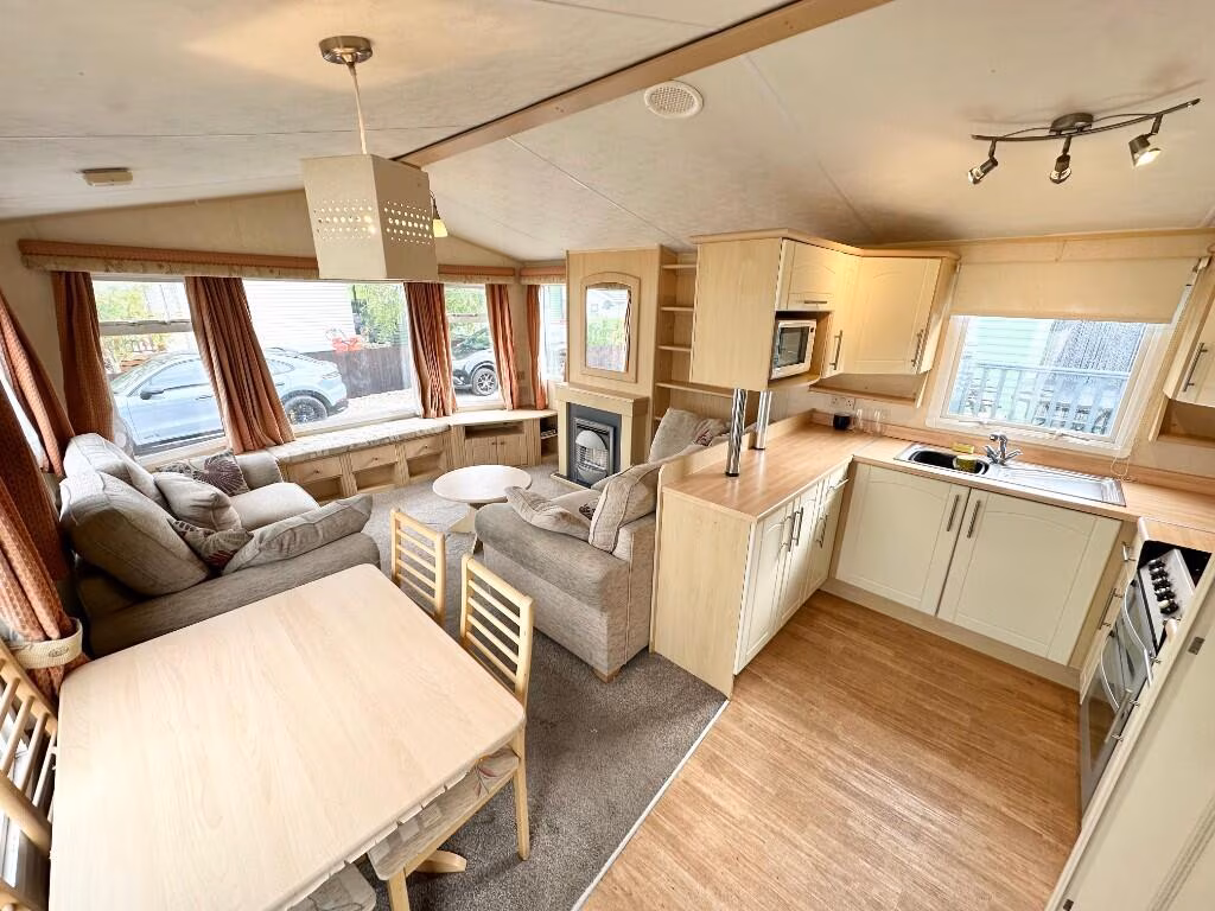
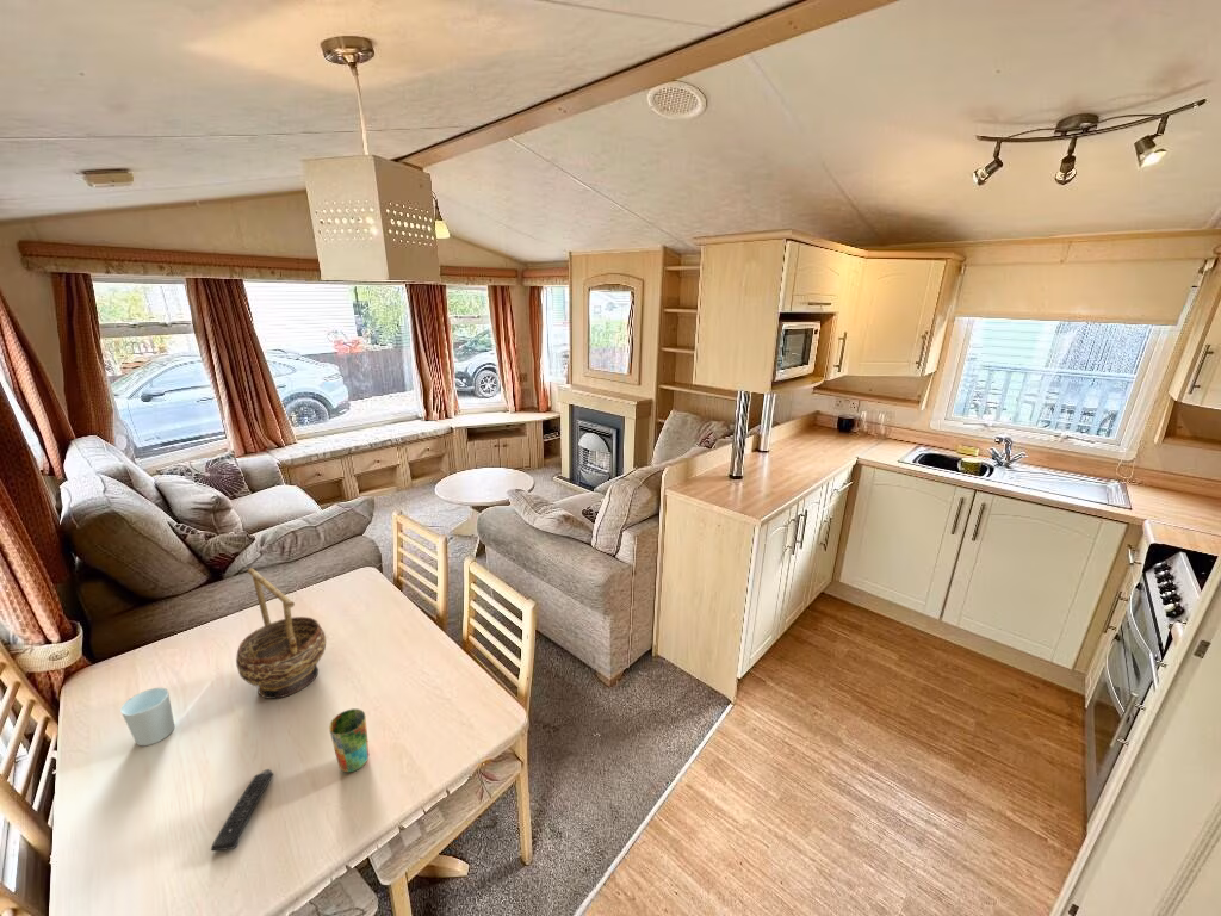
+ cup (150, 717)
+ cup (351, 742)
+ remote control (246, 805)
+ decorative bowl (279, 633)
